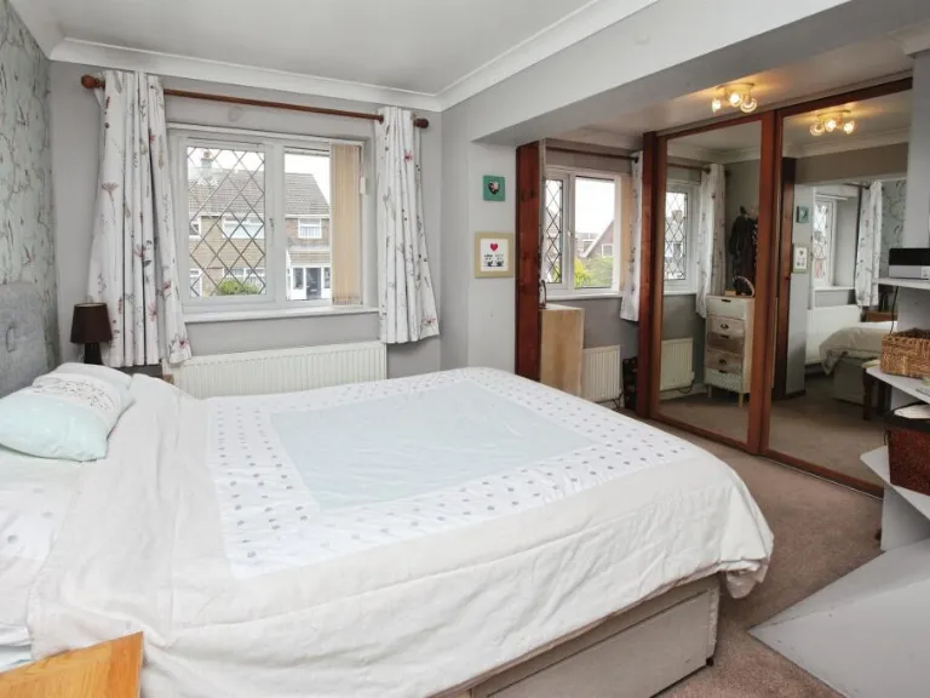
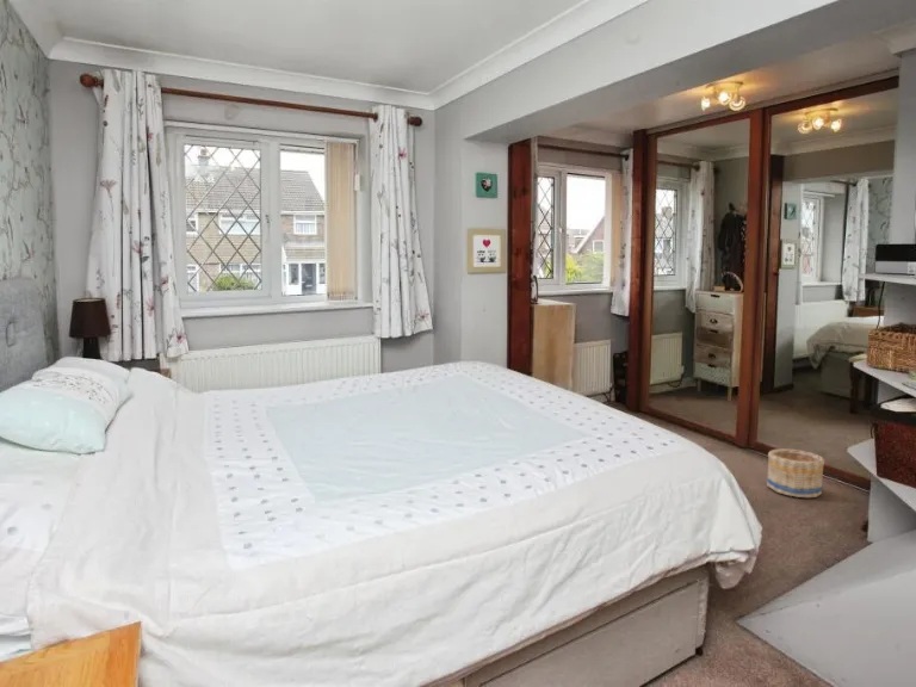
+ basket (794, 472)
